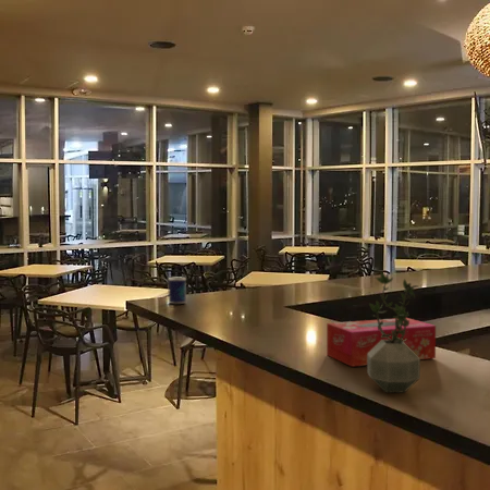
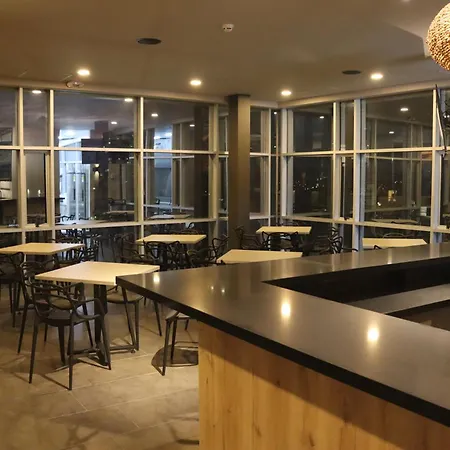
- mug (177, 290)
- tissue box (380, 340)
- potted plant (392, 330)
